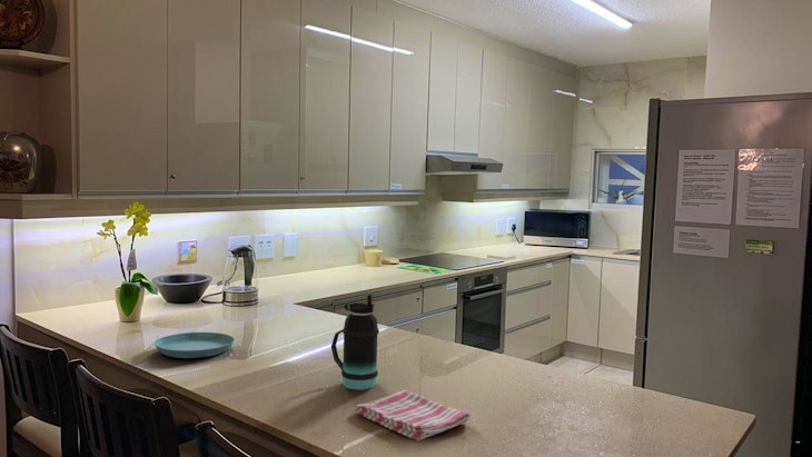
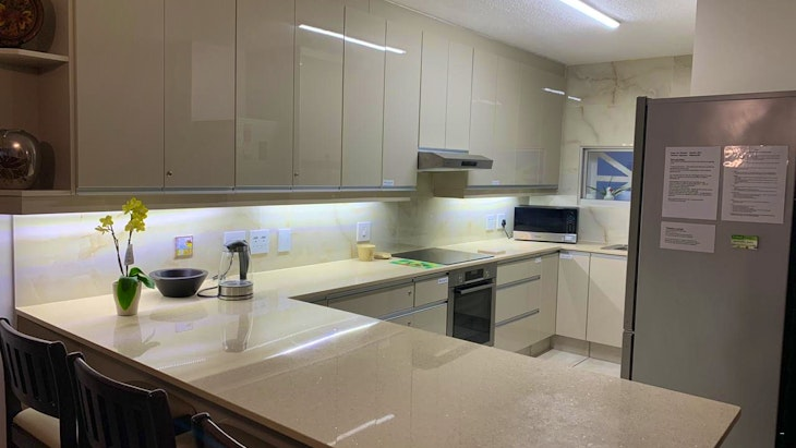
- bottle (354, 338)
- saucer (195, 345)
- dish towel (410, 410)
